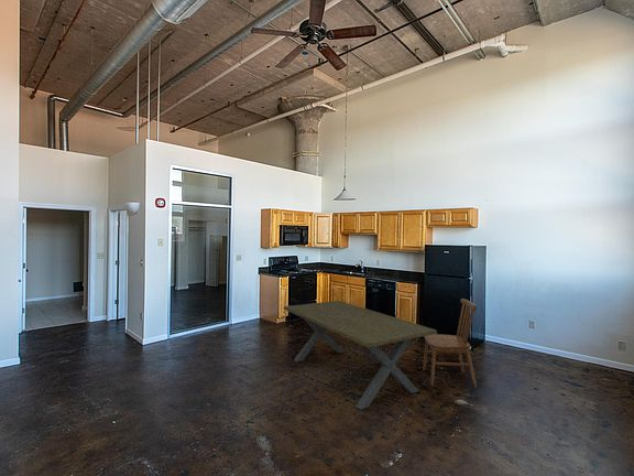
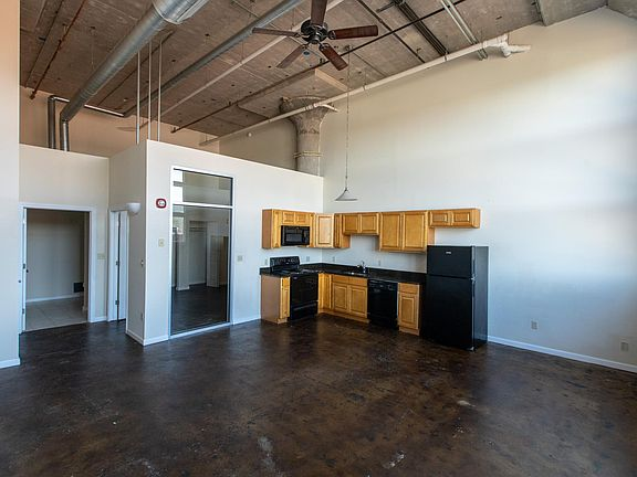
- dining chair (448, 339)
- dining table (349, 345)
